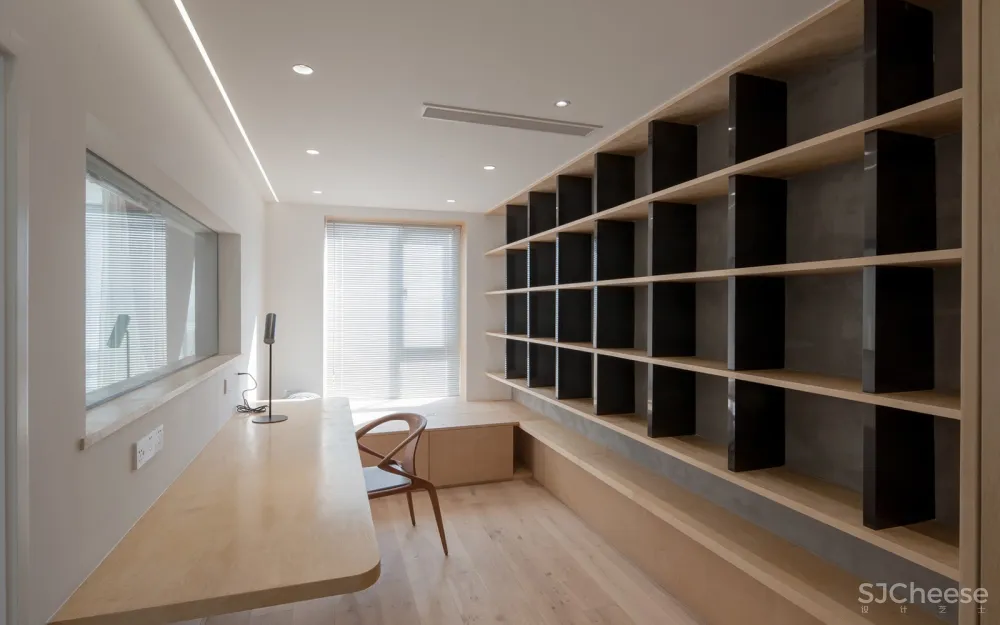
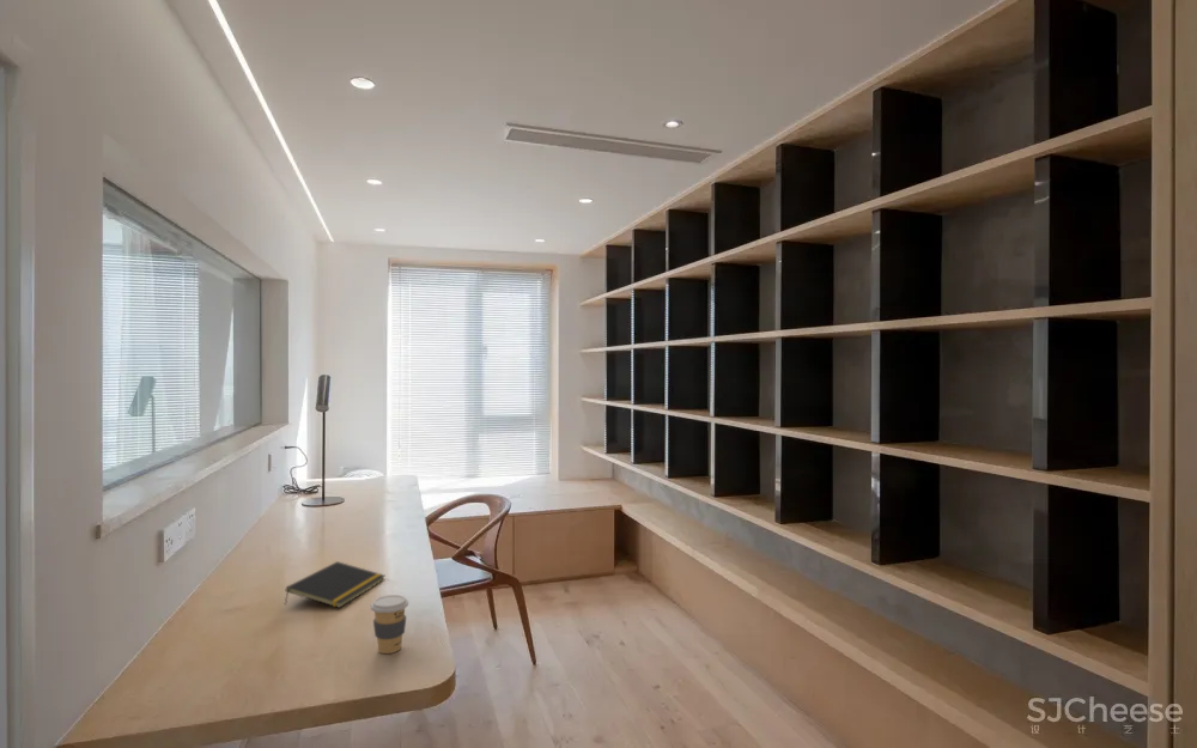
+ notepad (338, 583)
+ coffee cup (389, 624)
